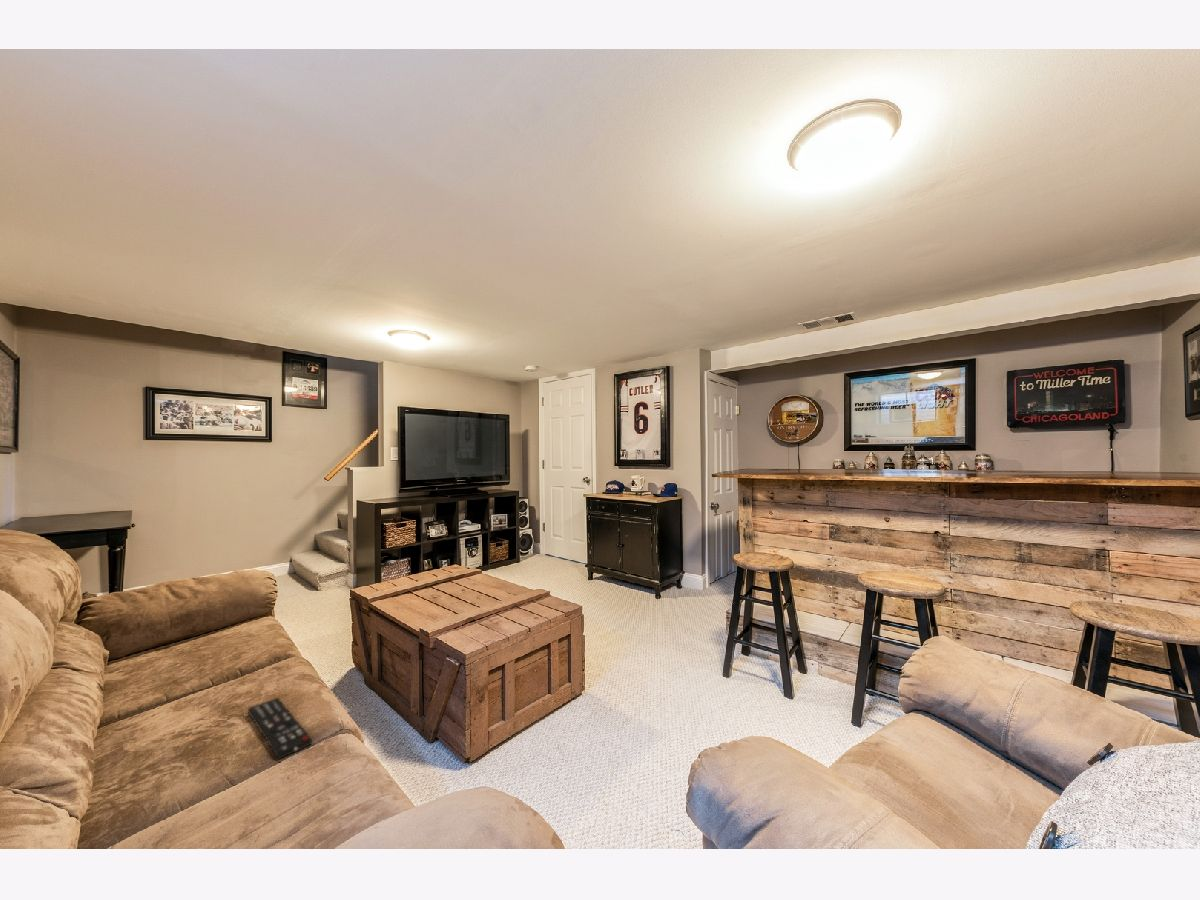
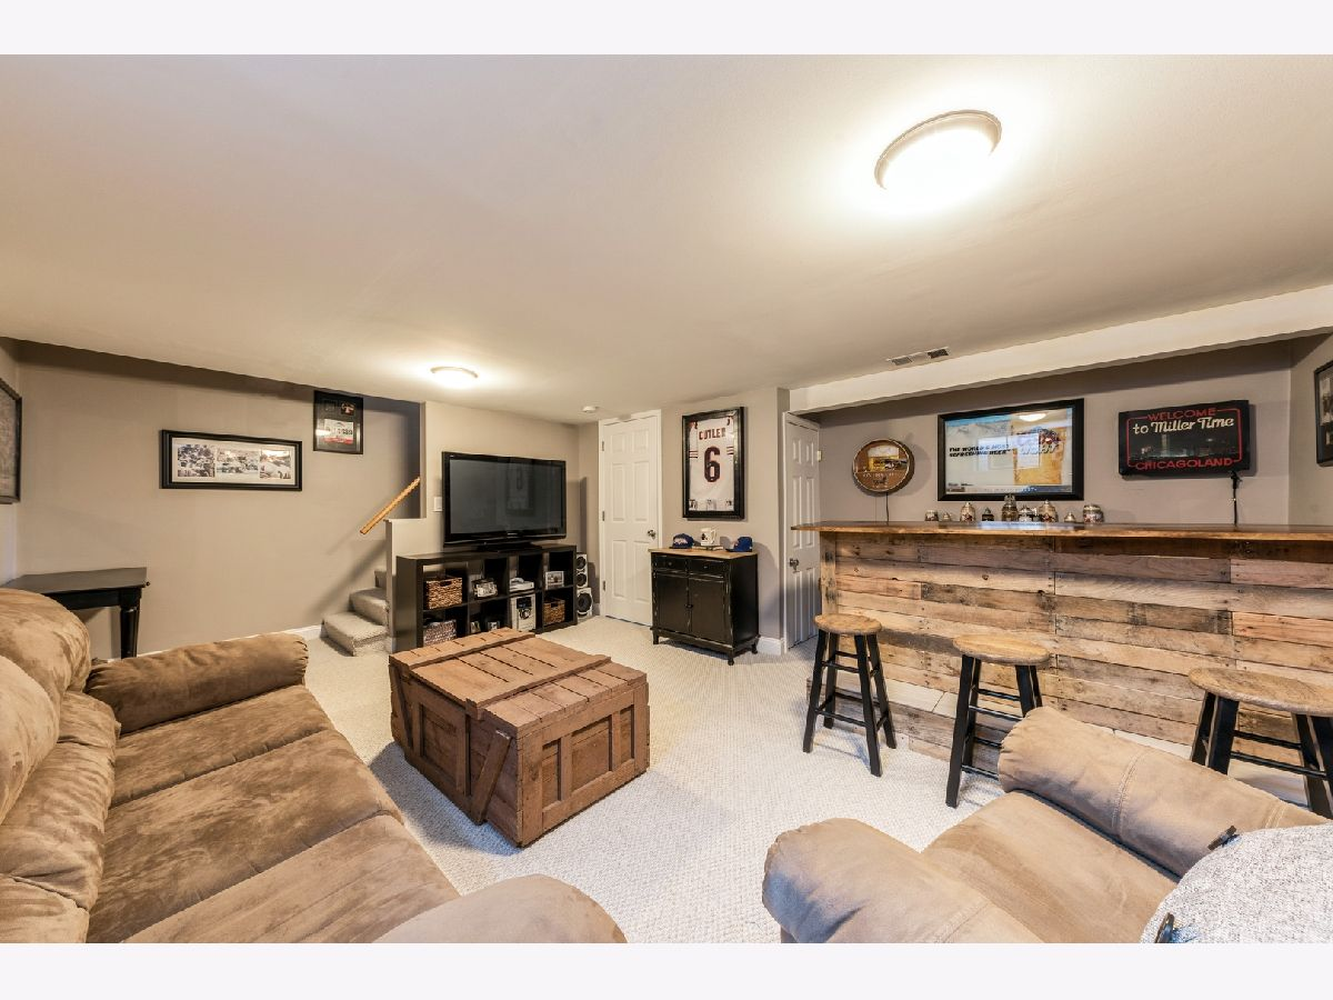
- remote control (278, 724)
